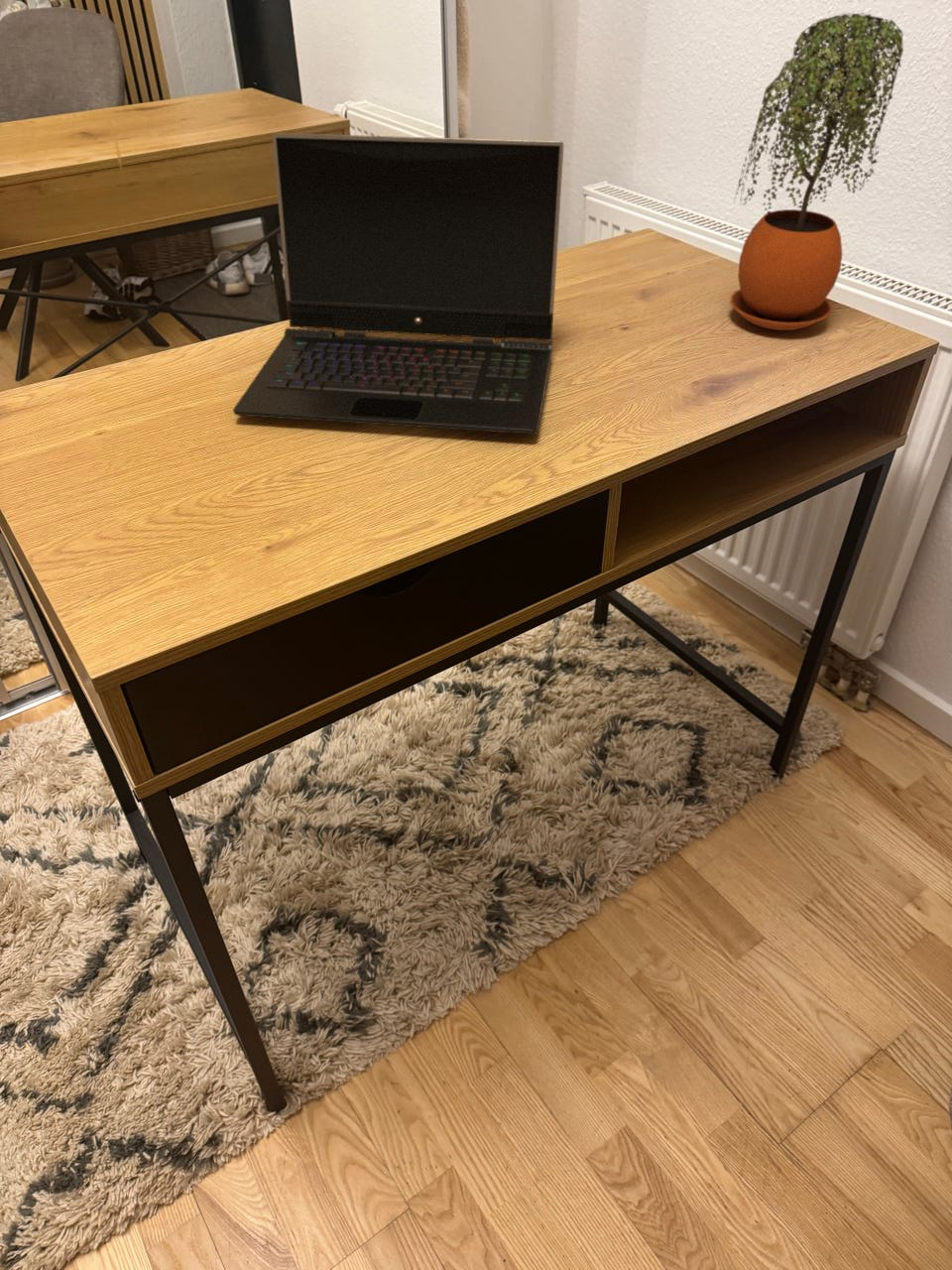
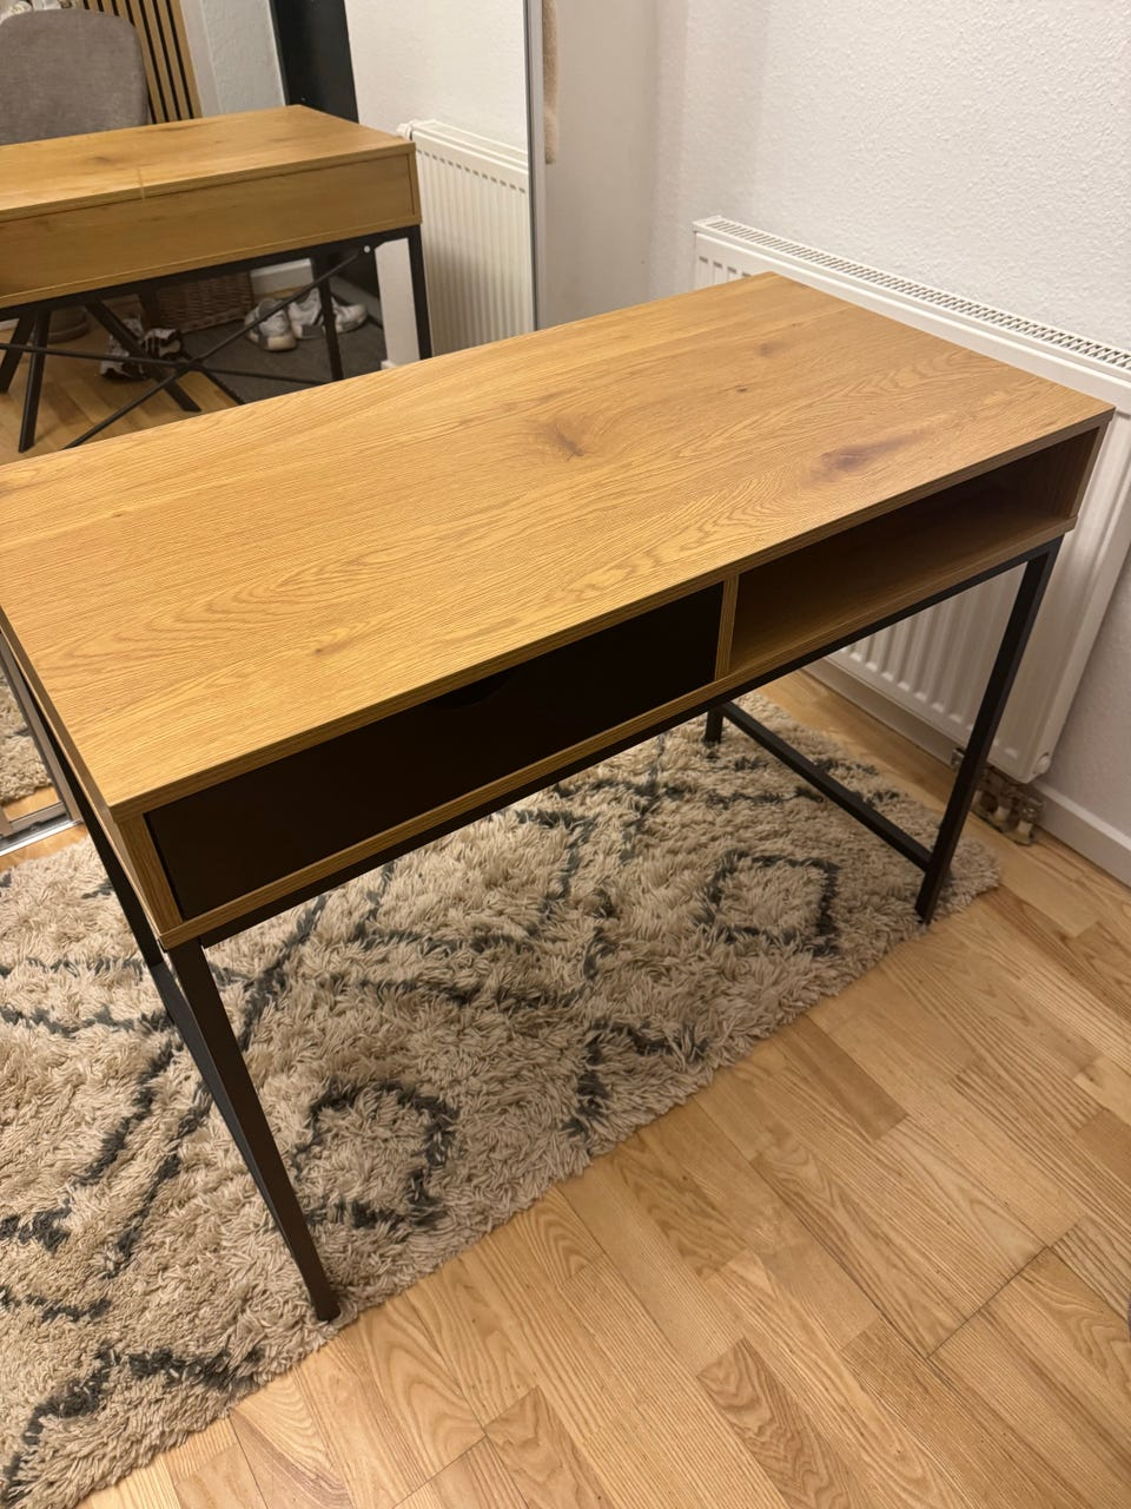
- potted plant (803, 181)
- laptop computer (400, 282)
